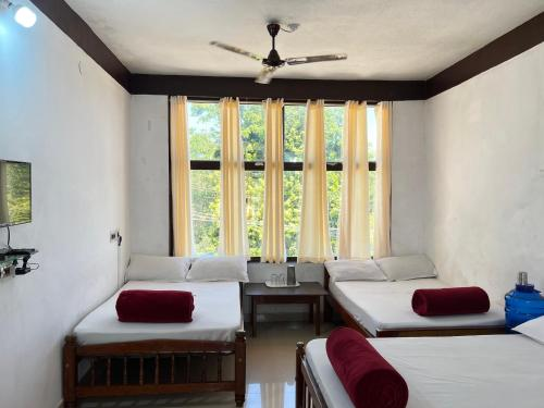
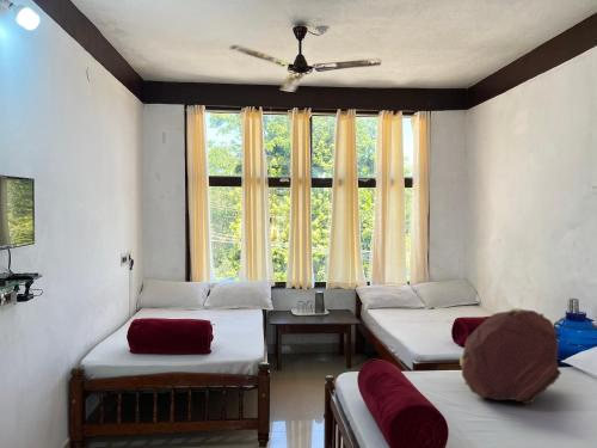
+ backpack (506, 348)
